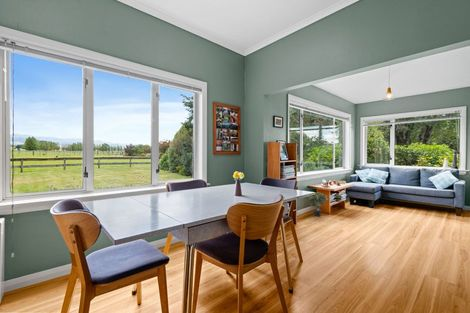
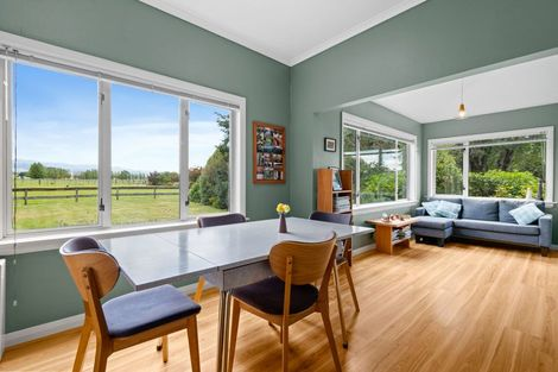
- potted plant (318, 203)
